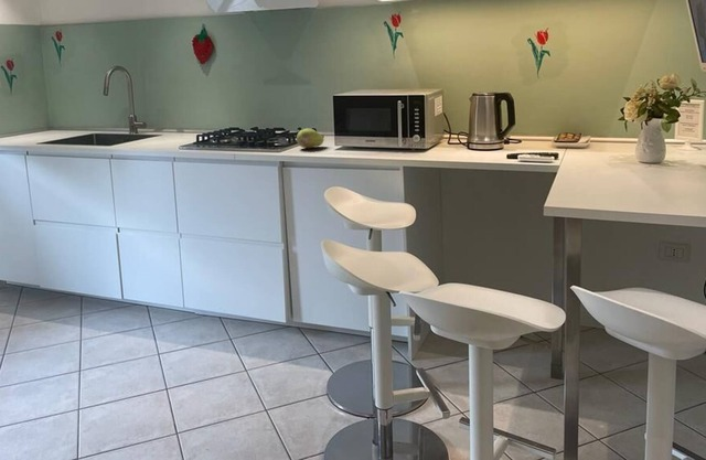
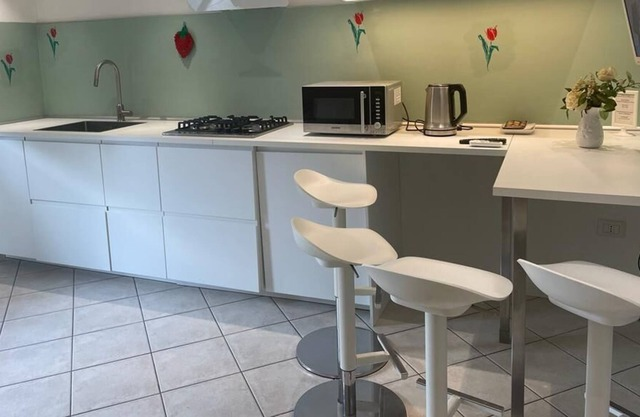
- fruit (310, 138)
